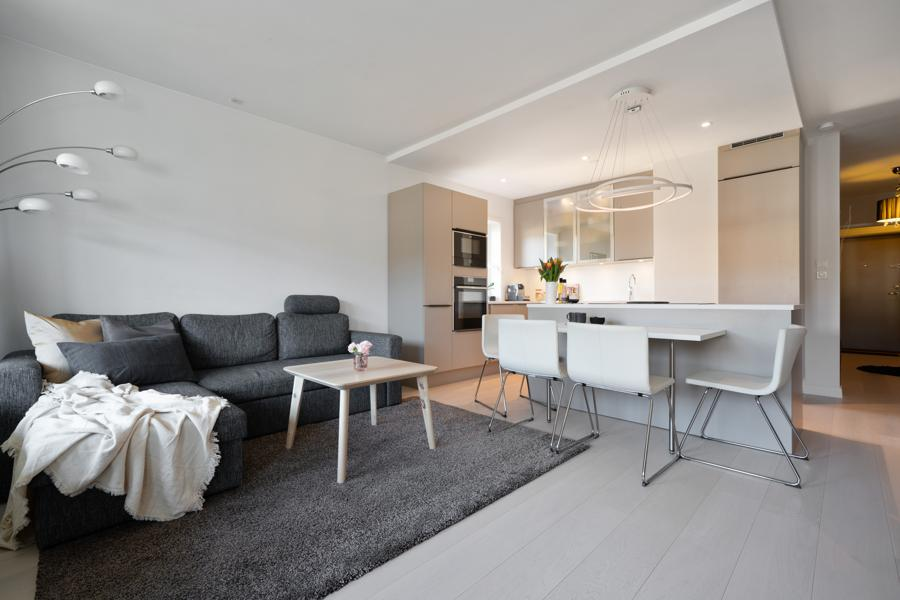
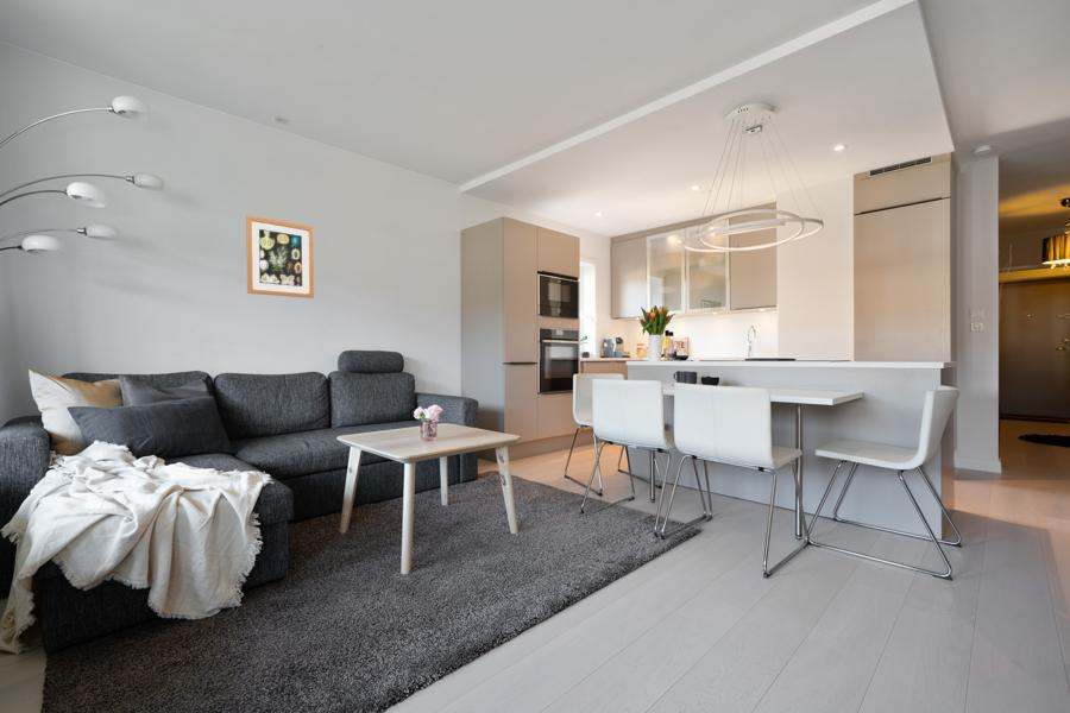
+ wall art (281, 258)
